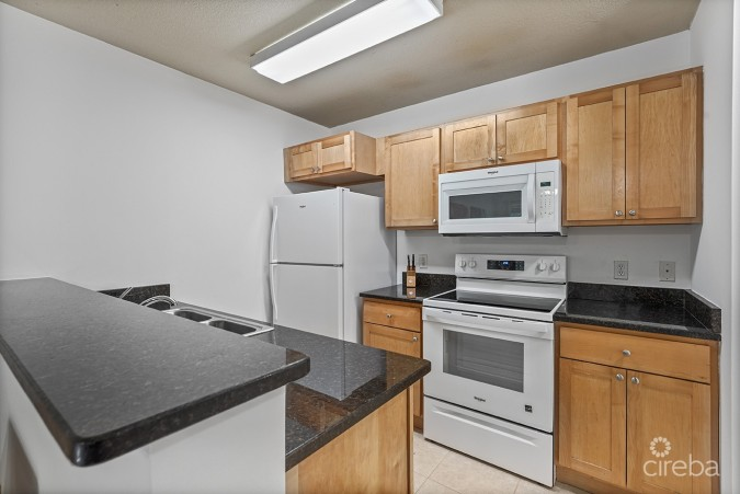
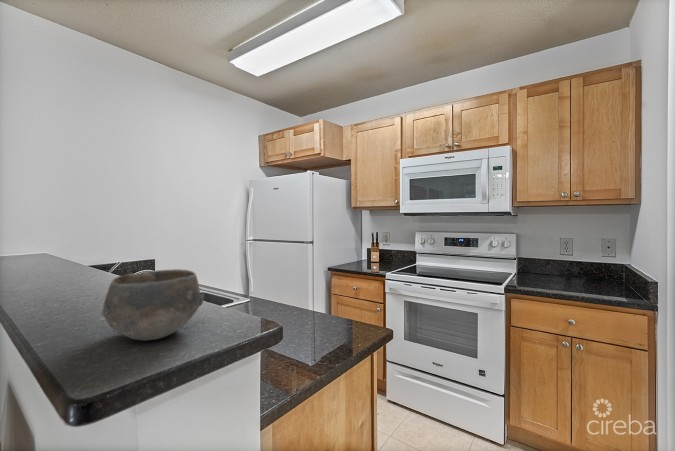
+ bowl (156, 304)
